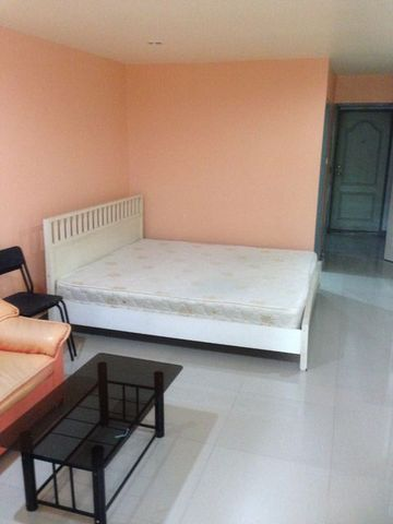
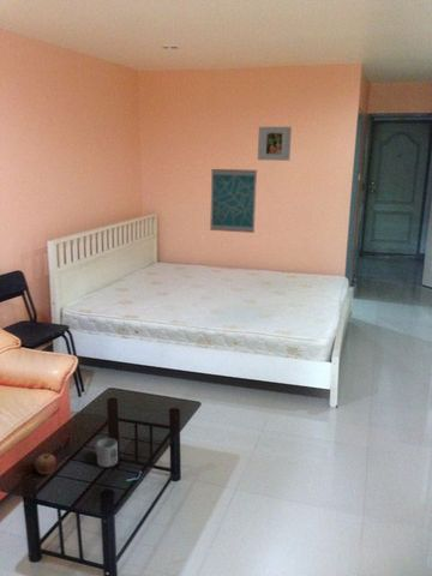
+ apple (46, 462)
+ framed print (274, 143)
+ mug (104, 451)
+ wall art (233, 200)
